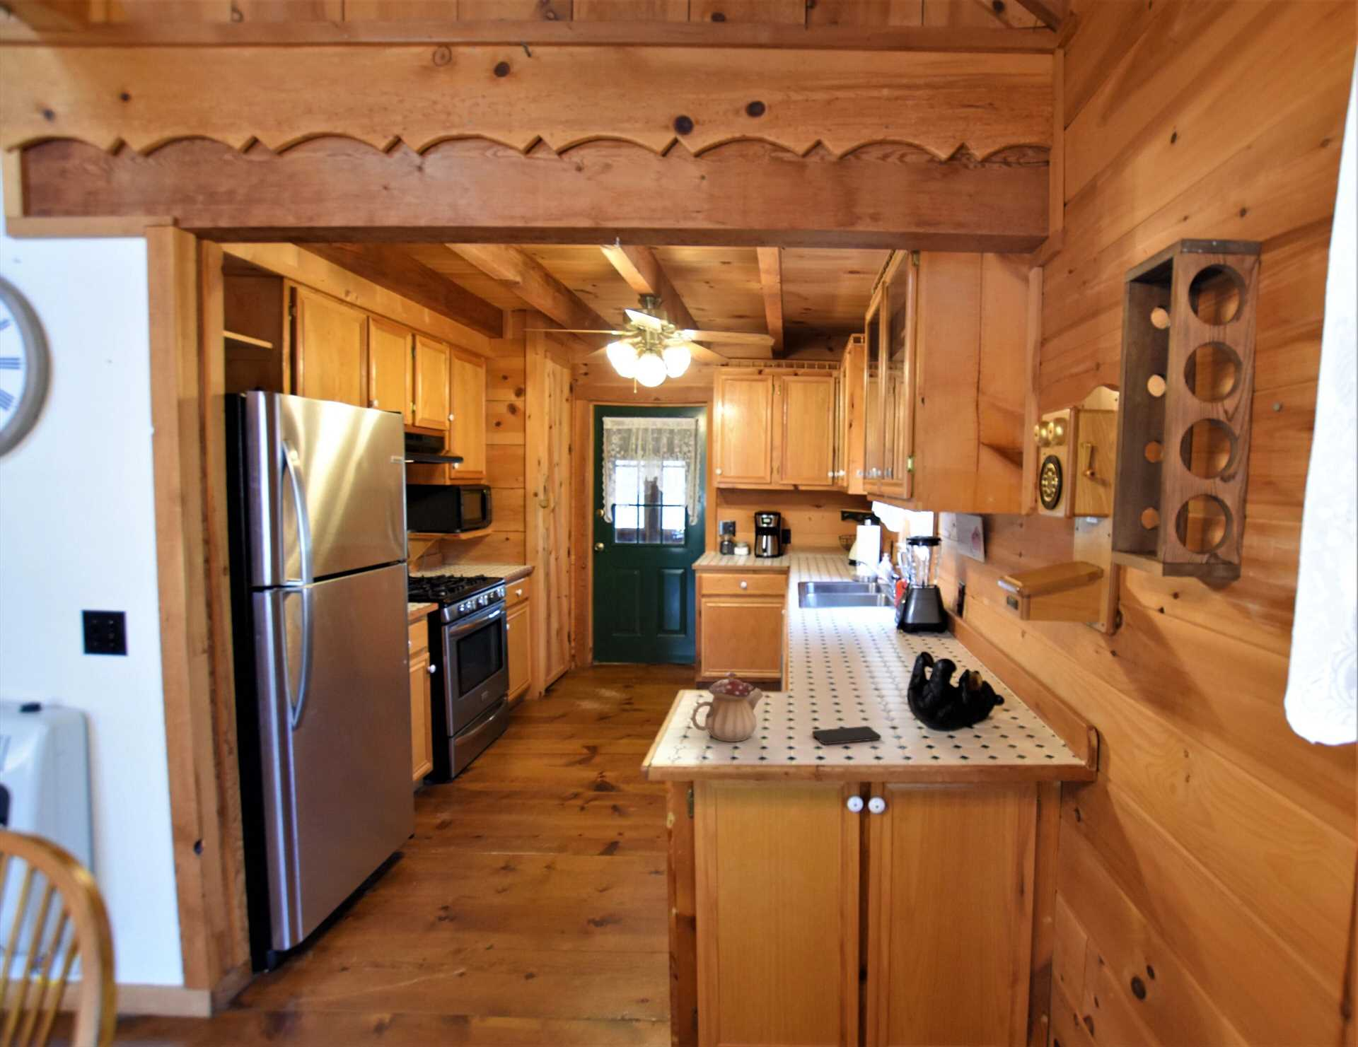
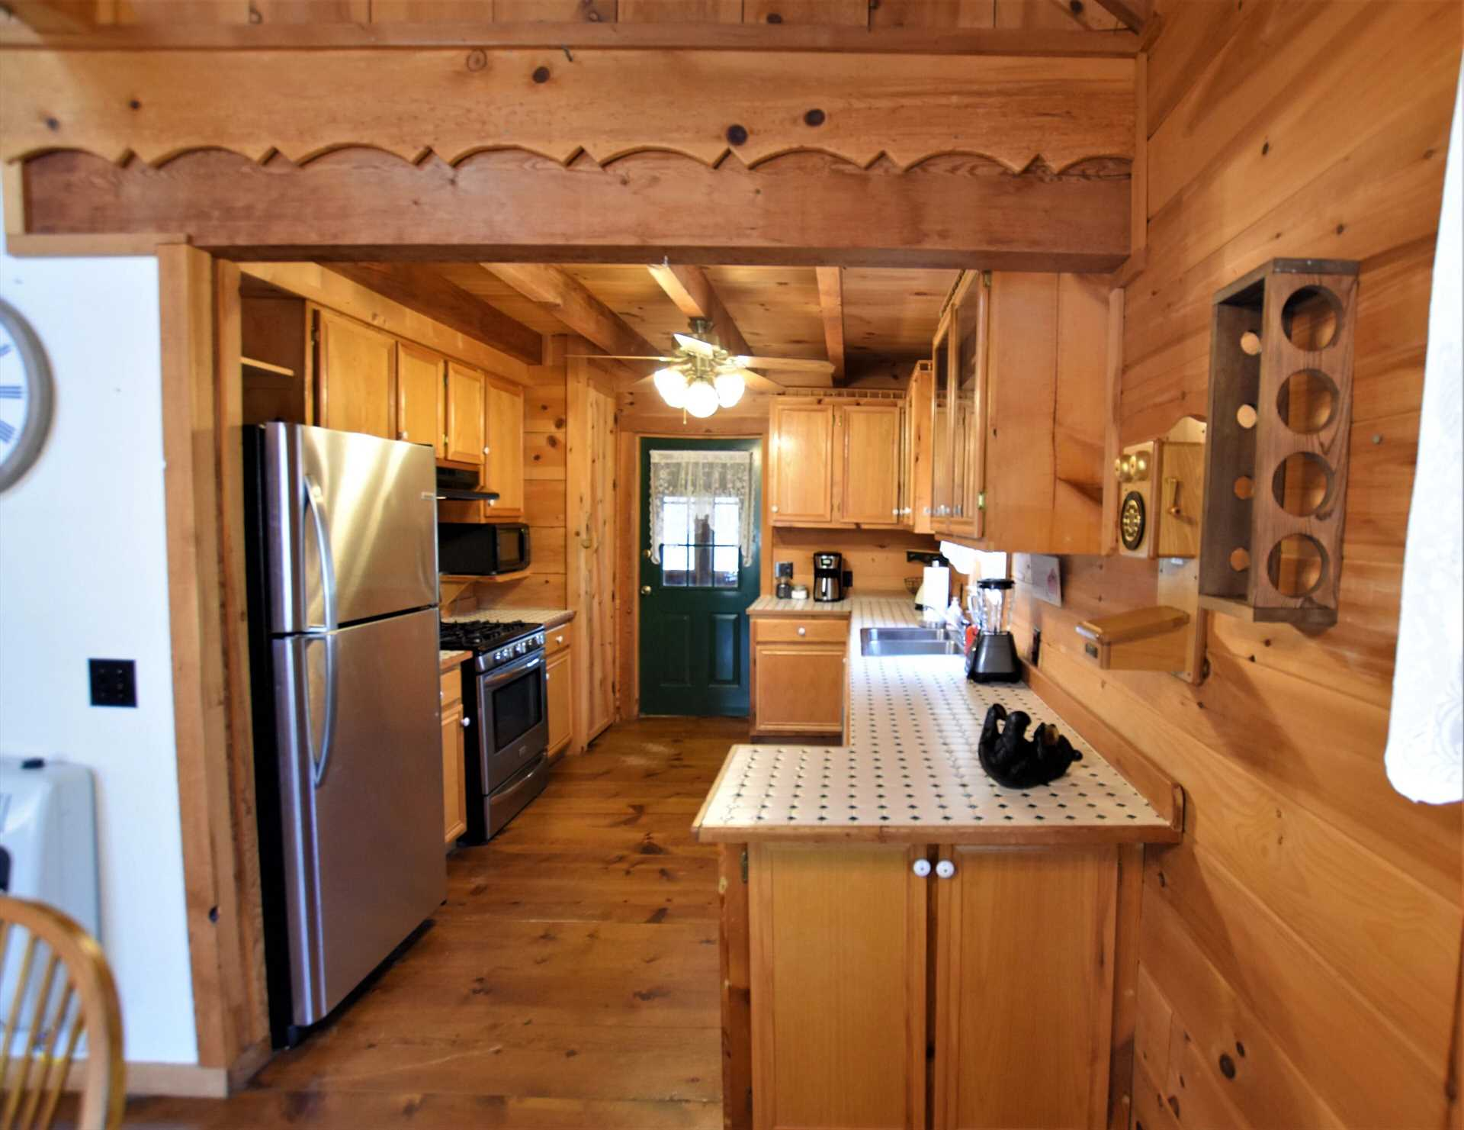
- teapot (727, 704)
- smartphone (846, 735)
